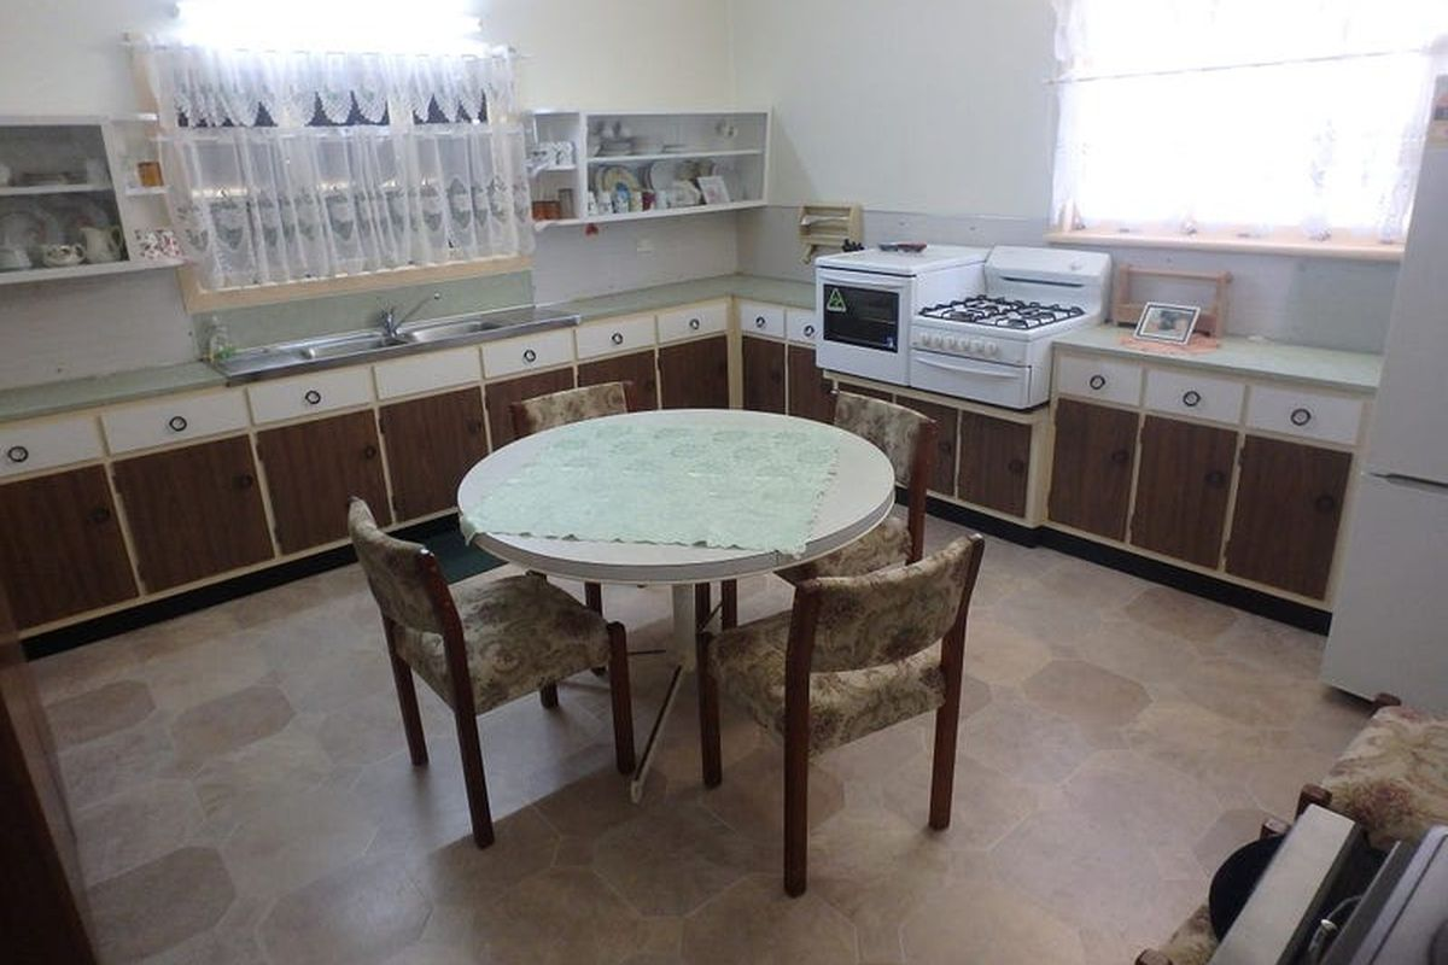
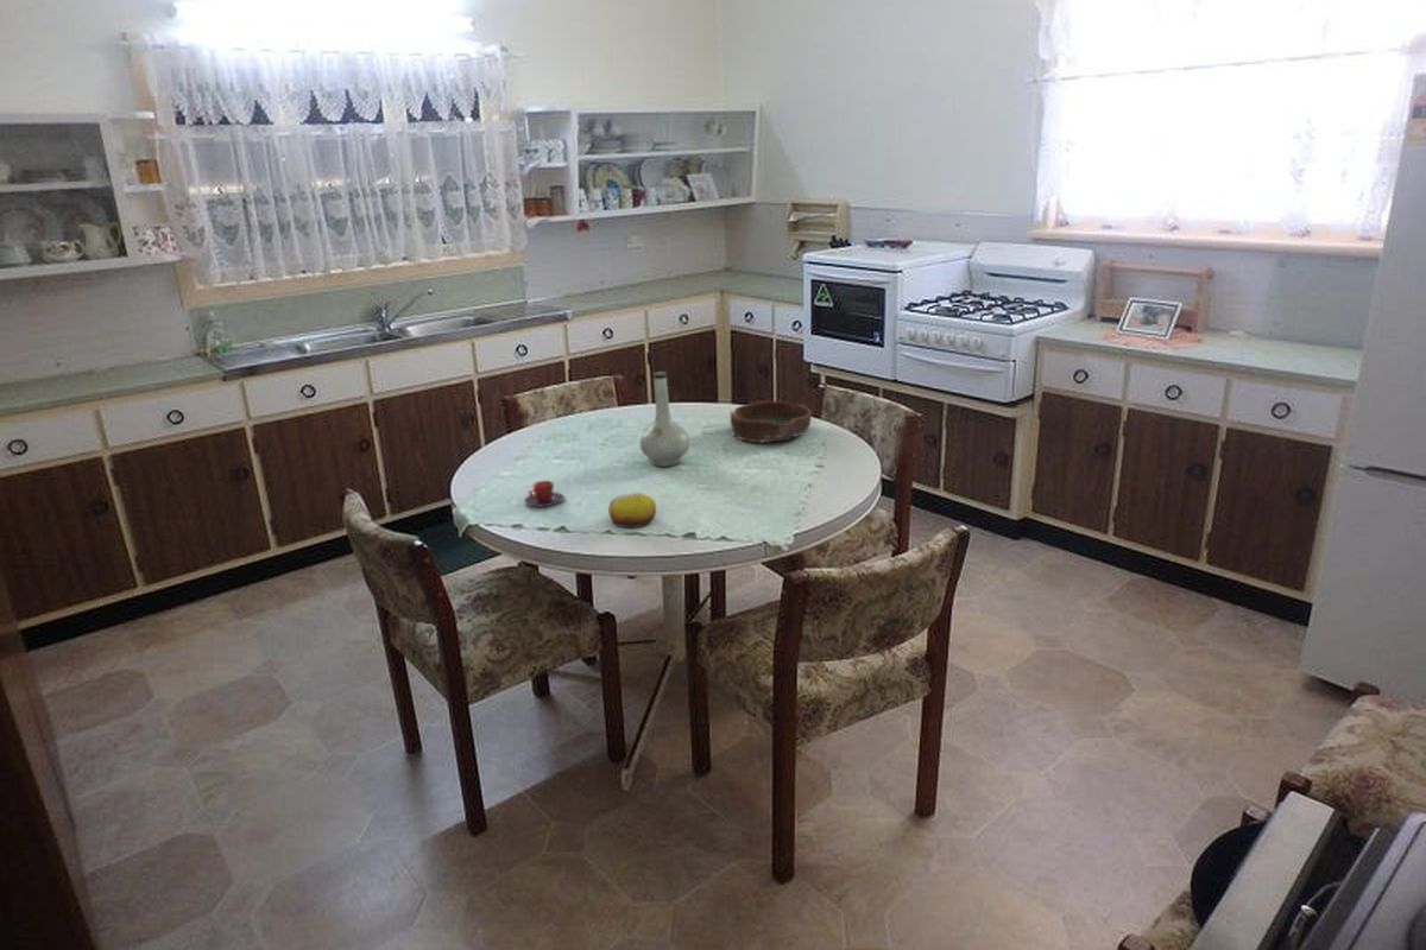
+ fruit (631, 506)
+ bowl (770, 420)
+ teacup (543, 492)
+ vase (663, 418)
